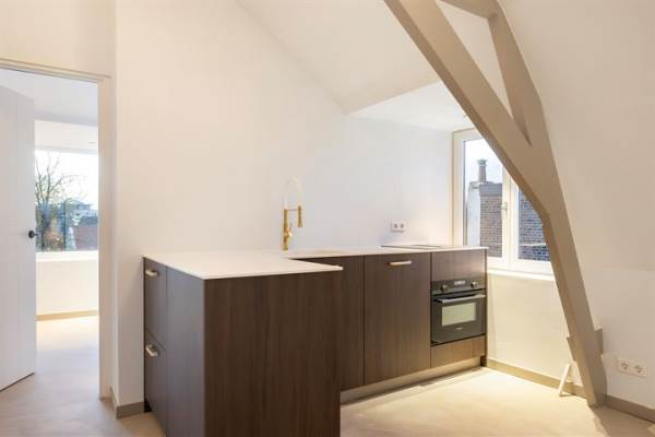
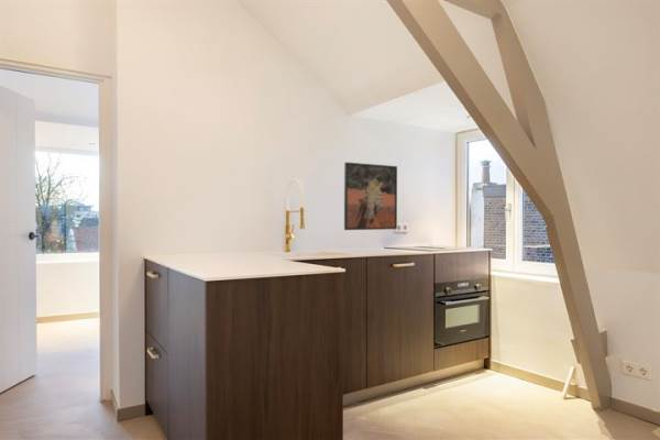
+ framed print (371, 197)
